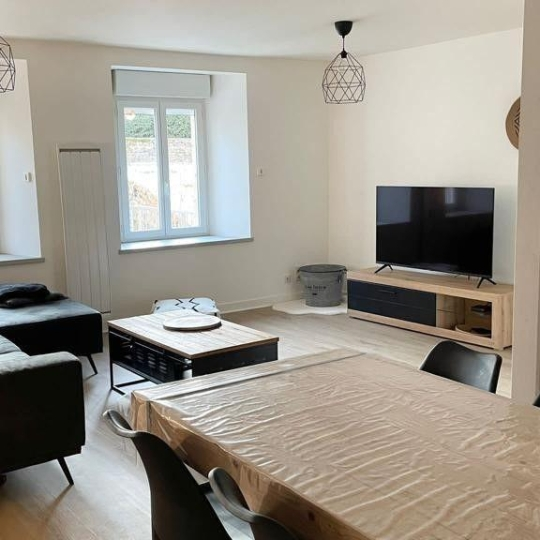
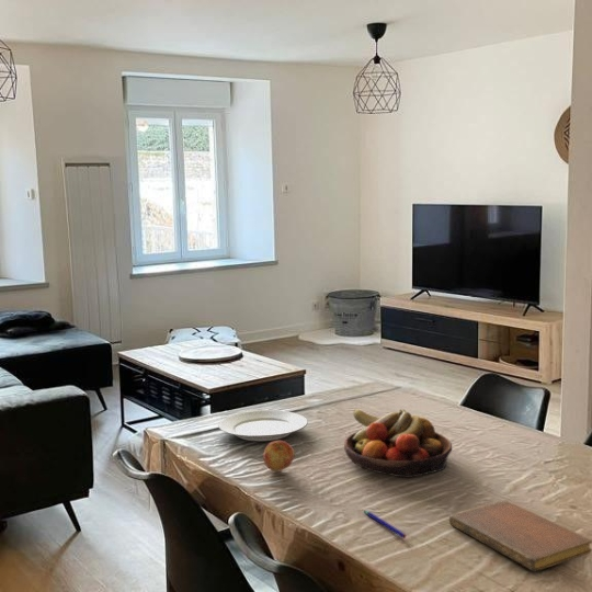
+ notebook (517, 532)
+ apple (278, 455)
+ fruit bowl (396, 437)
+ pen (384, 523)
+ plate (263, 426)
